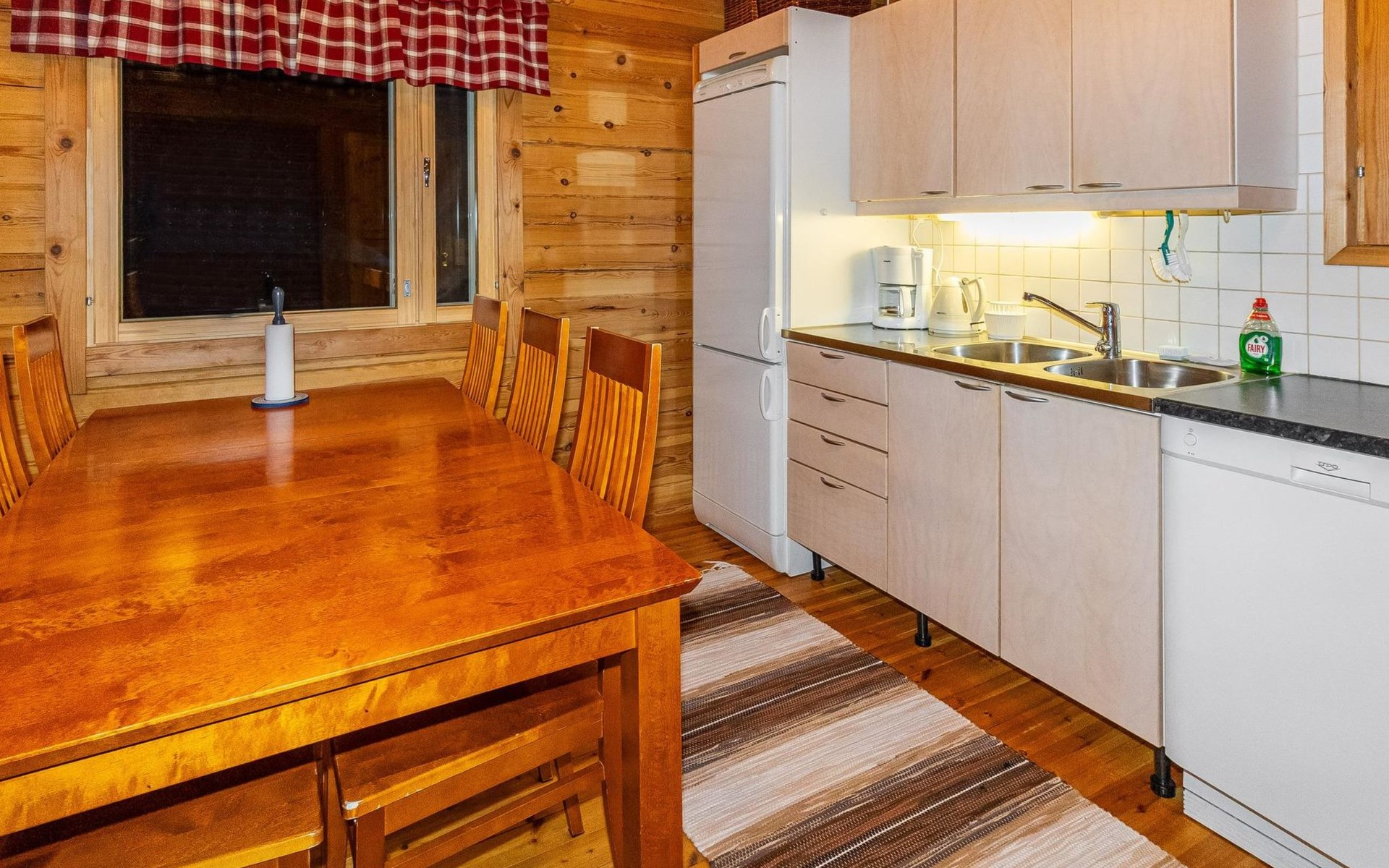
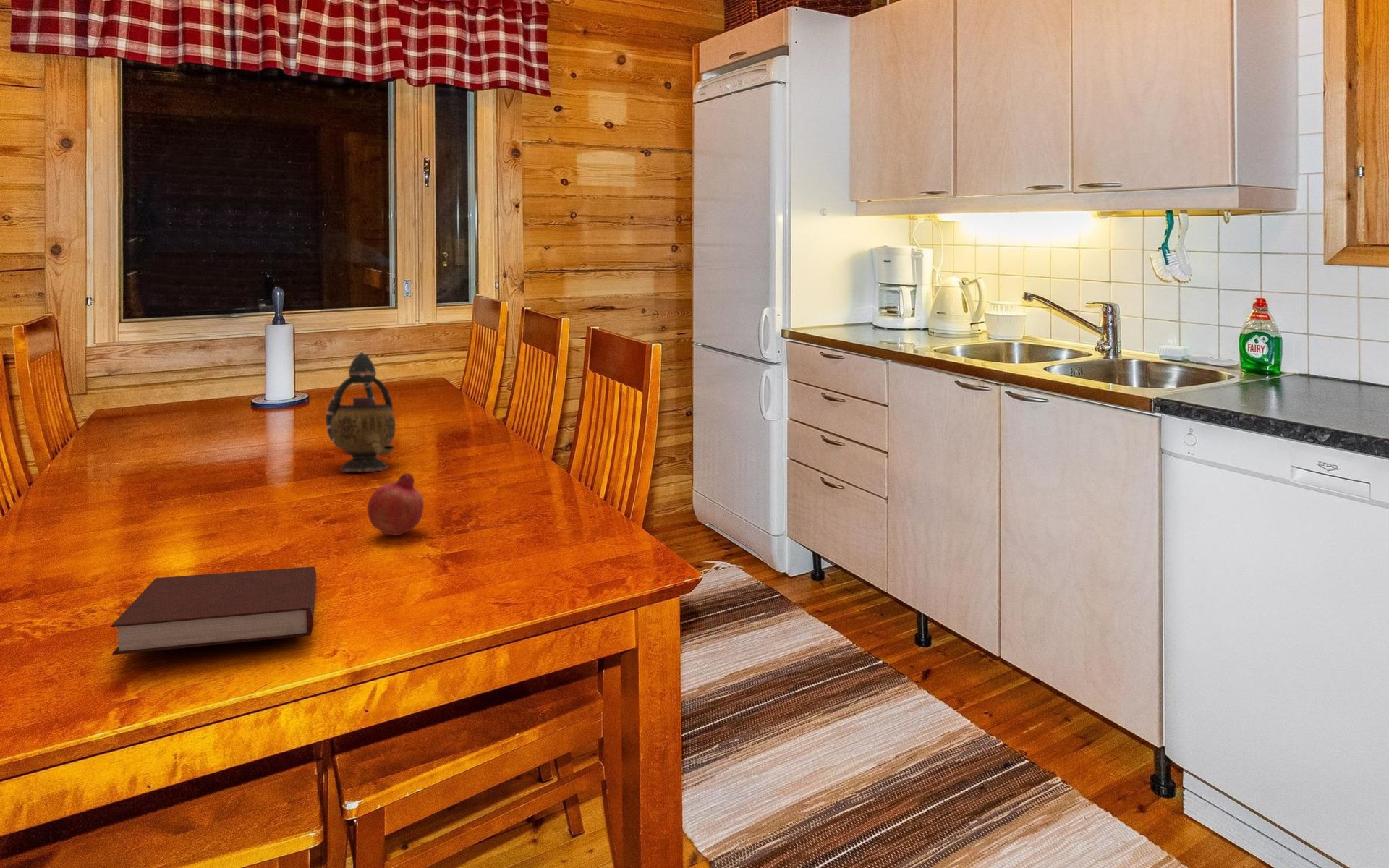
+ teapot (368, 411)
+ notebook (228, 604)
+ fruit (396, 503)
